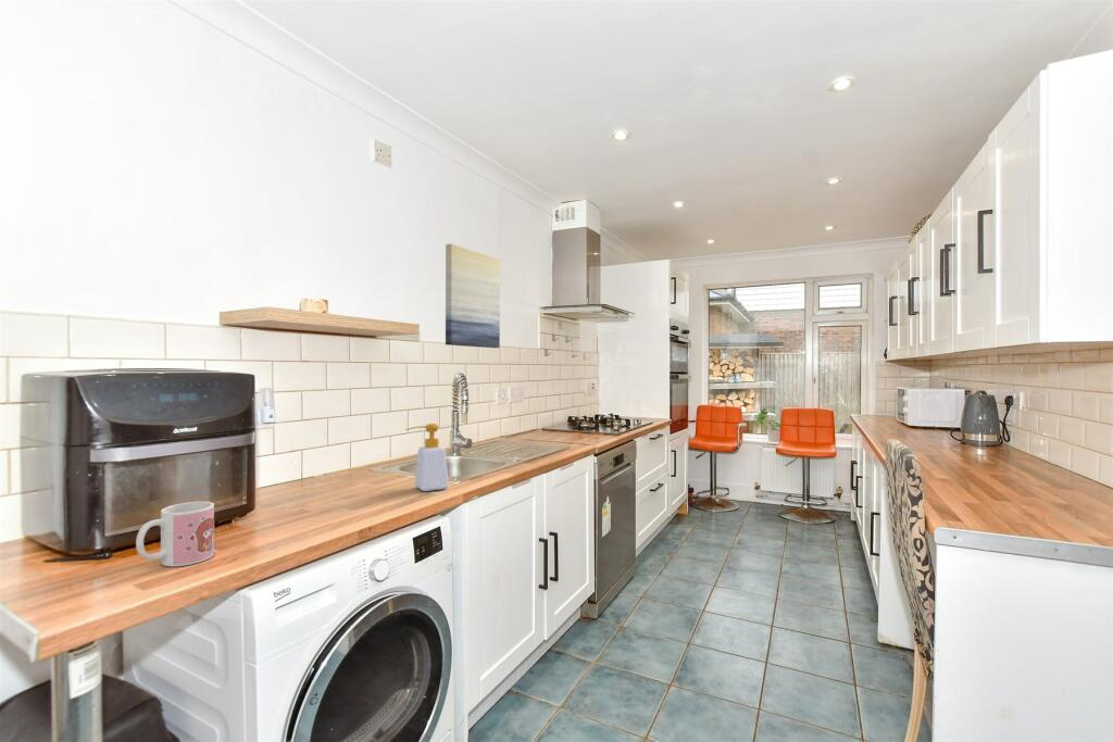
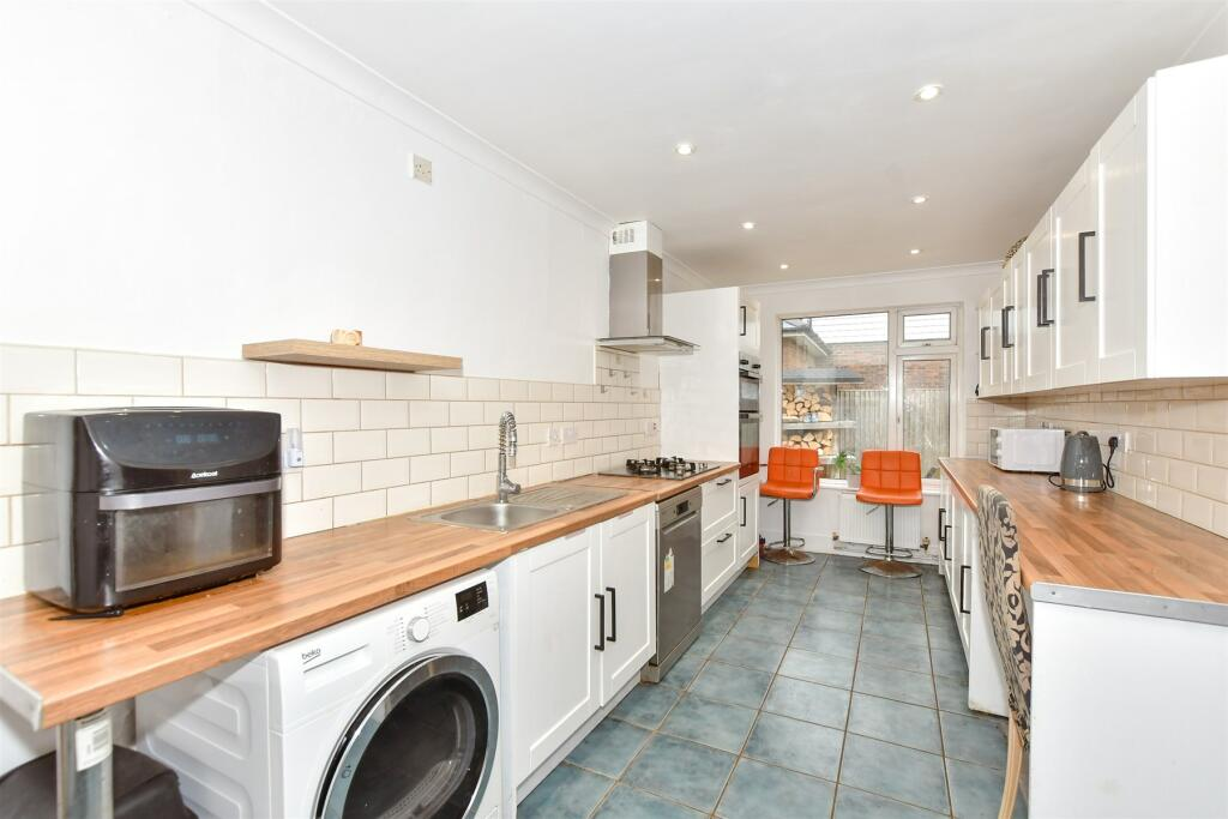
- mug (179, 535)
- wall art (474, 299)
- soap bottle (425, 456)
